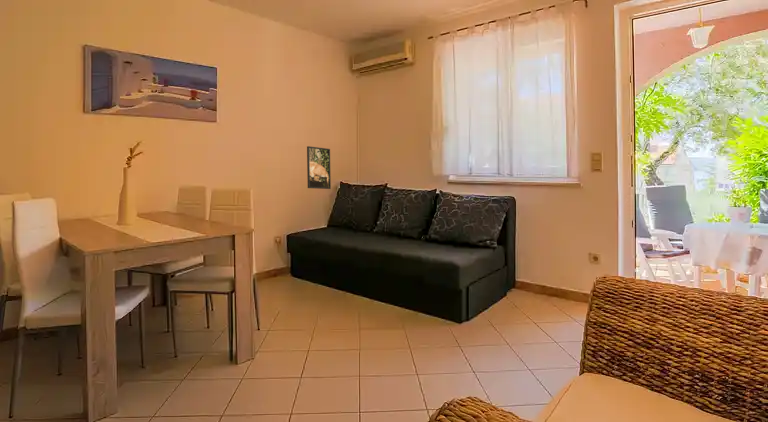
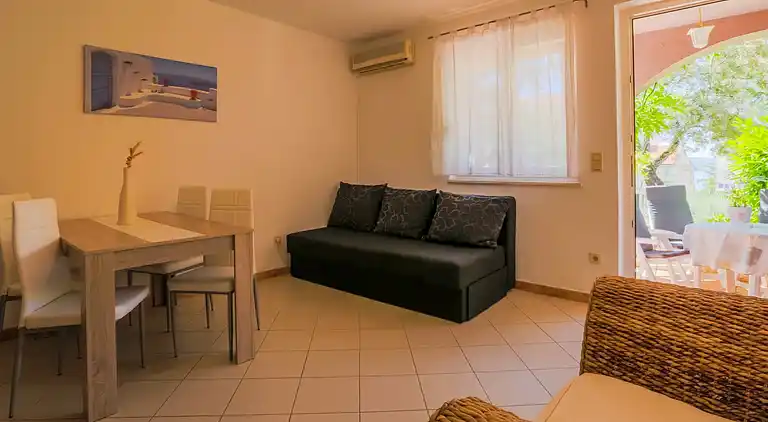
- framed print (319, 168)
